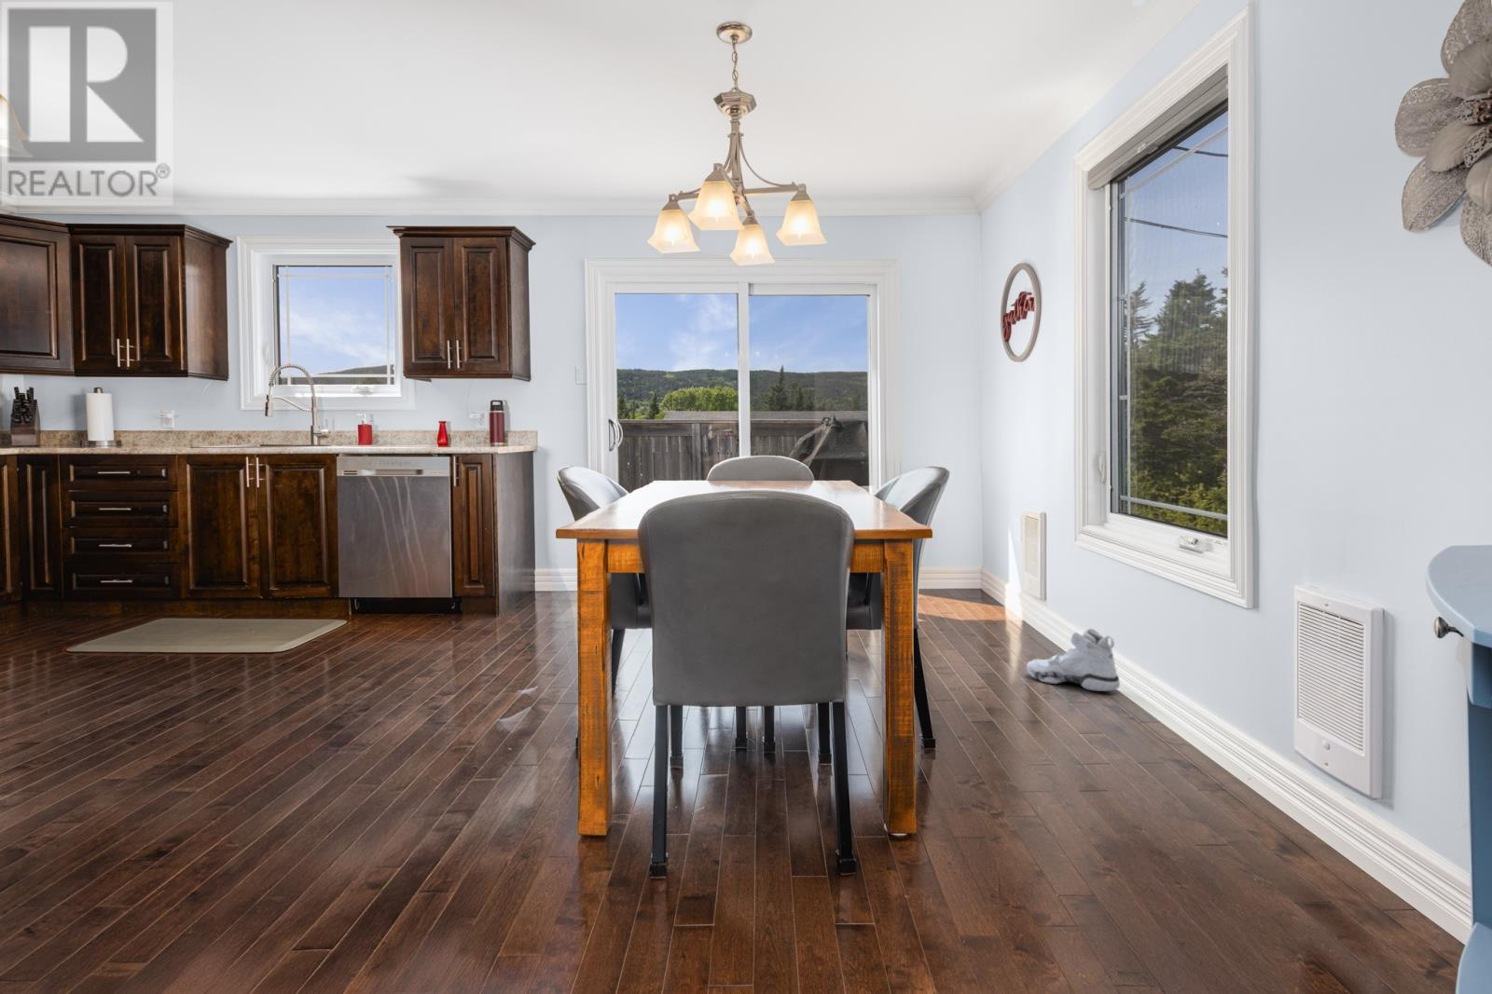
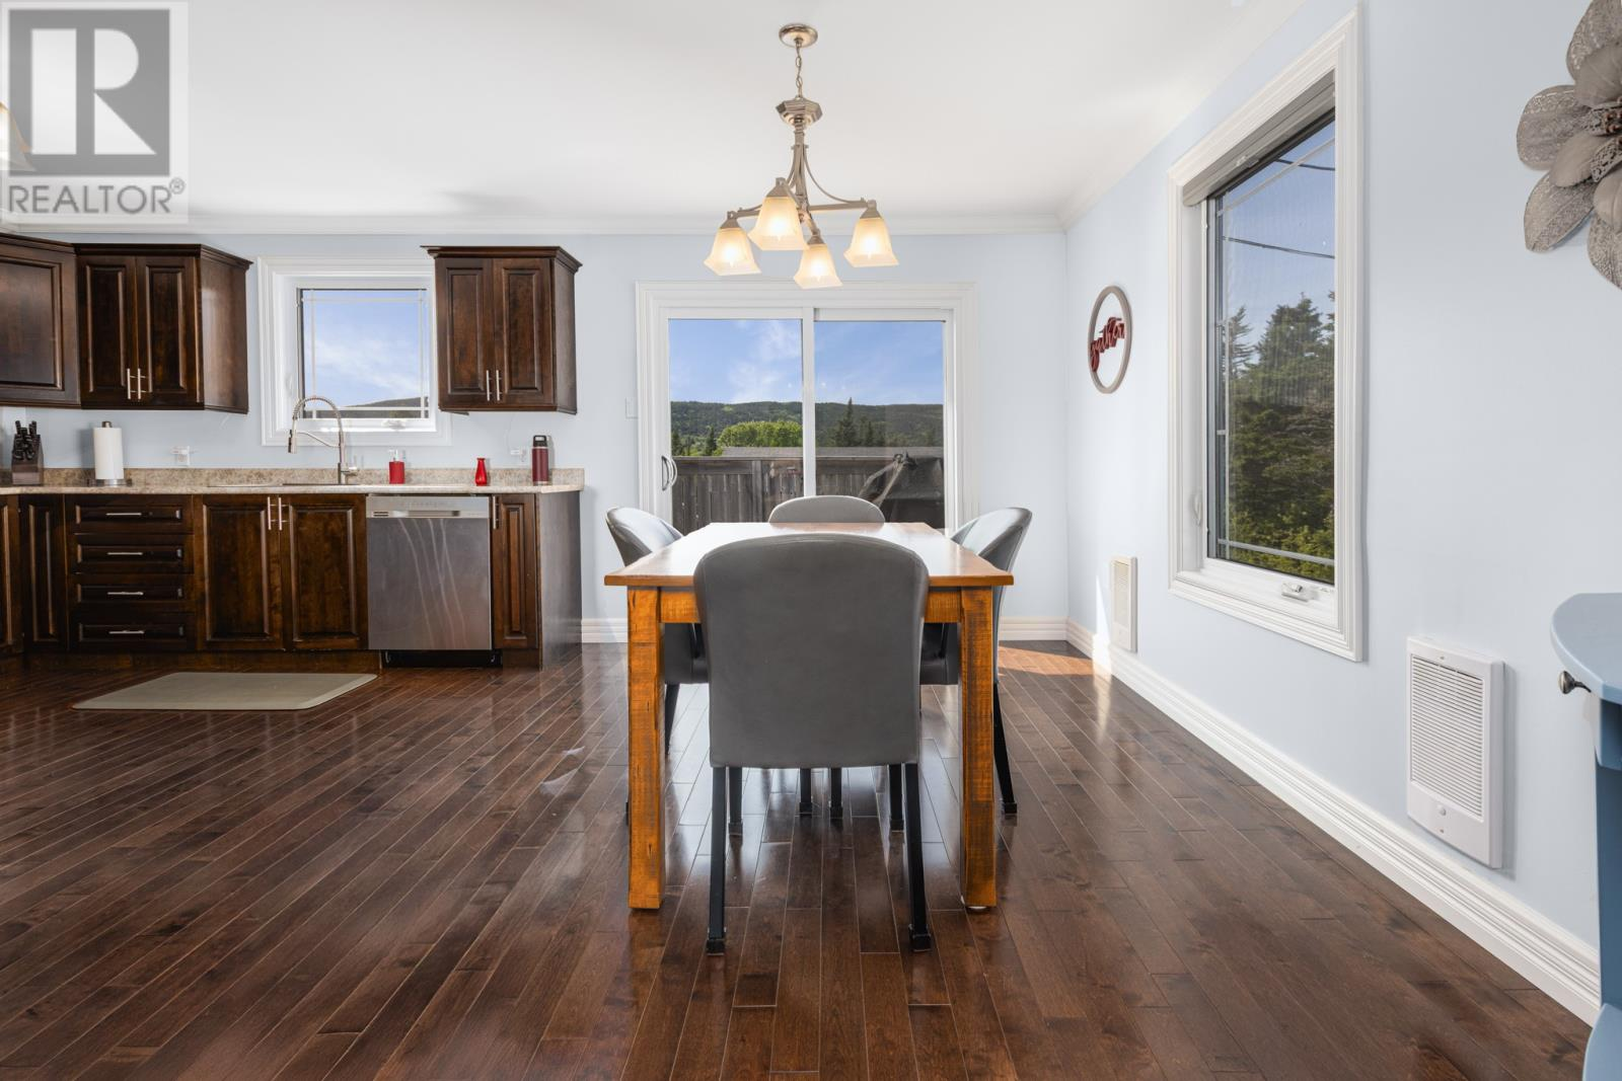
- sneaker (1071, 656)
